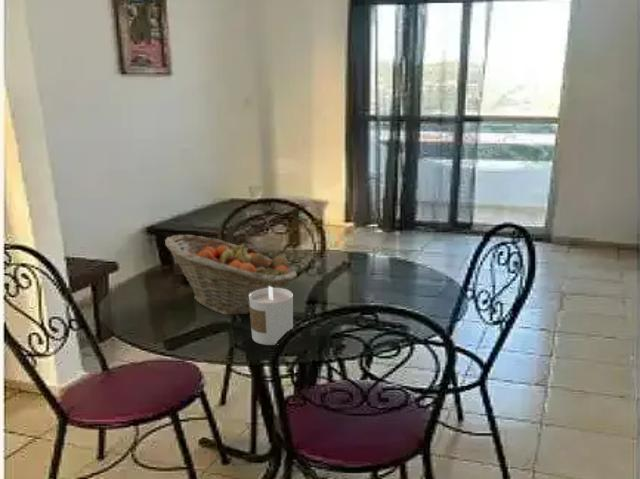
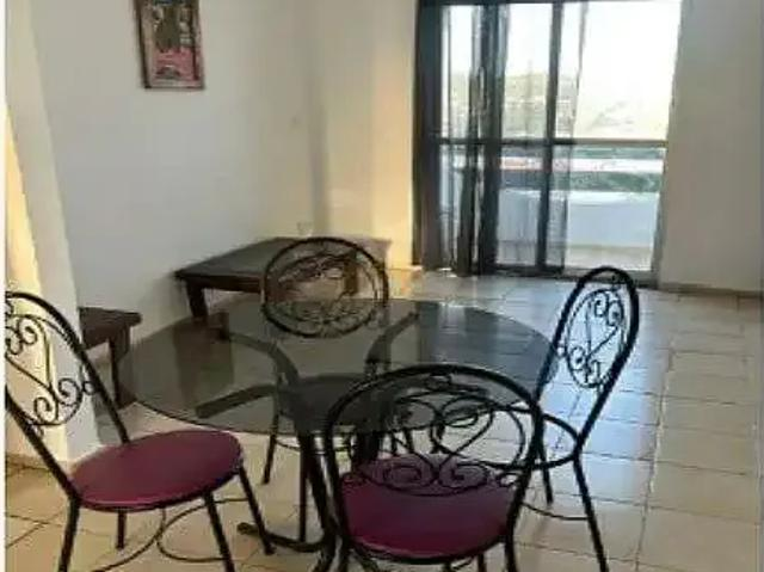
- fruit basket (230, 267)
- candle (271, 311)
